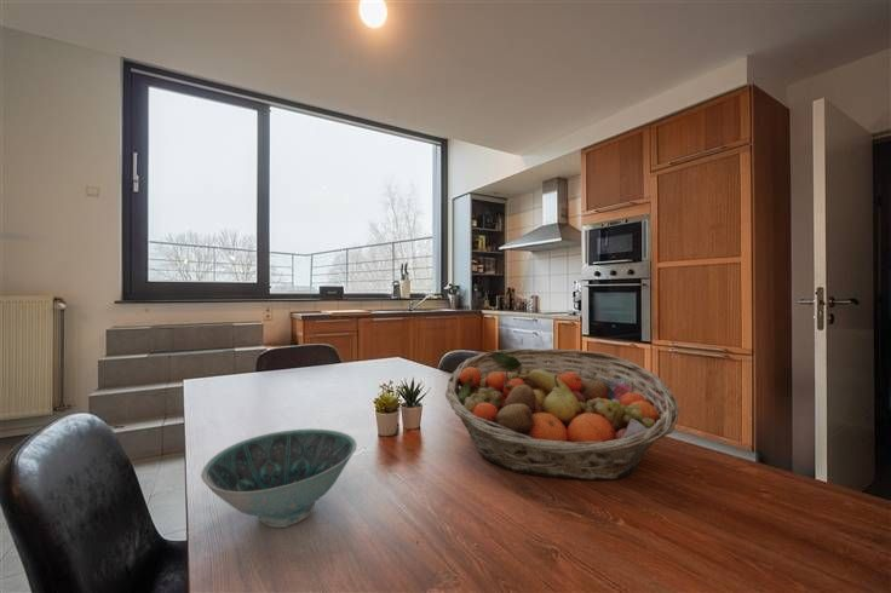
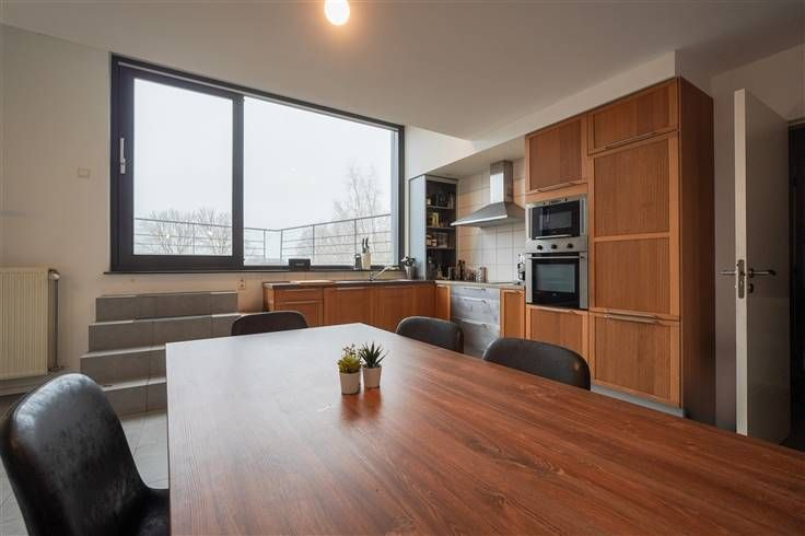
- fruit basket (552, 403)
- bowl (284, 482)
